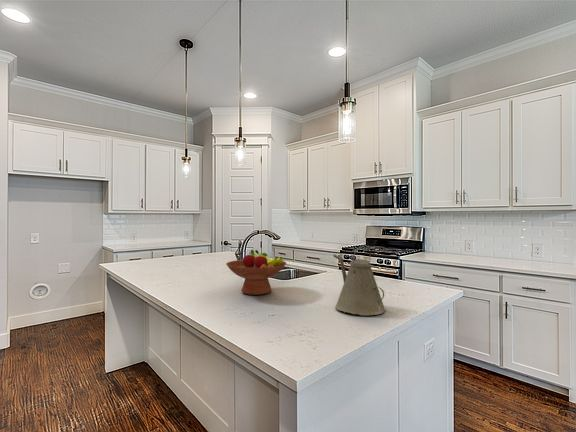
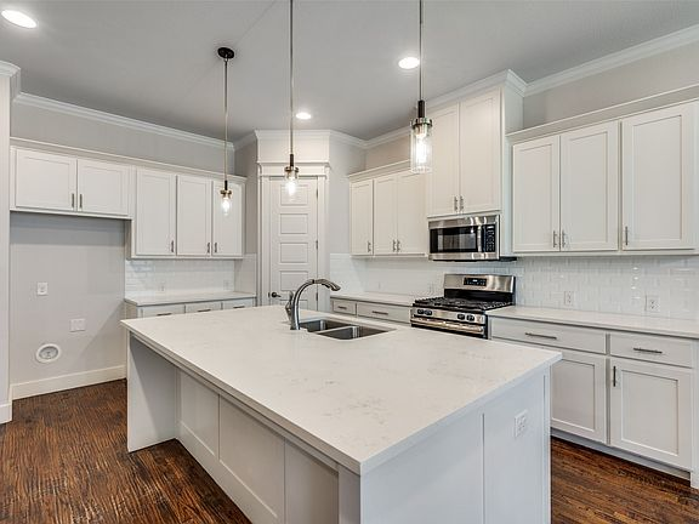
- fruit bowl (256, 271)
- kettle (356, 276)
